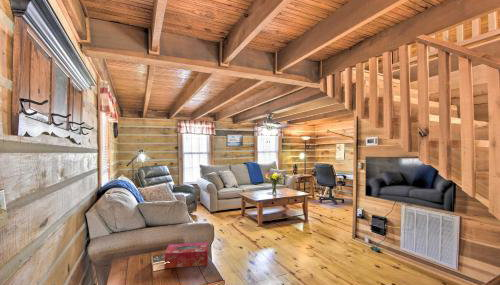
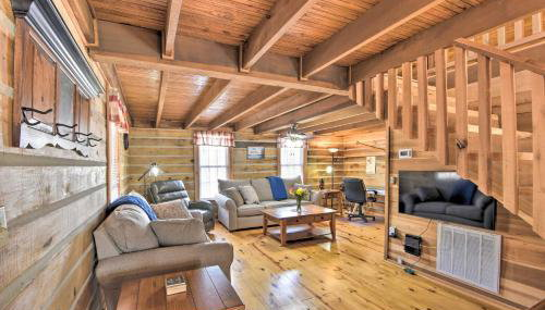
- tissue box (187, 254)
